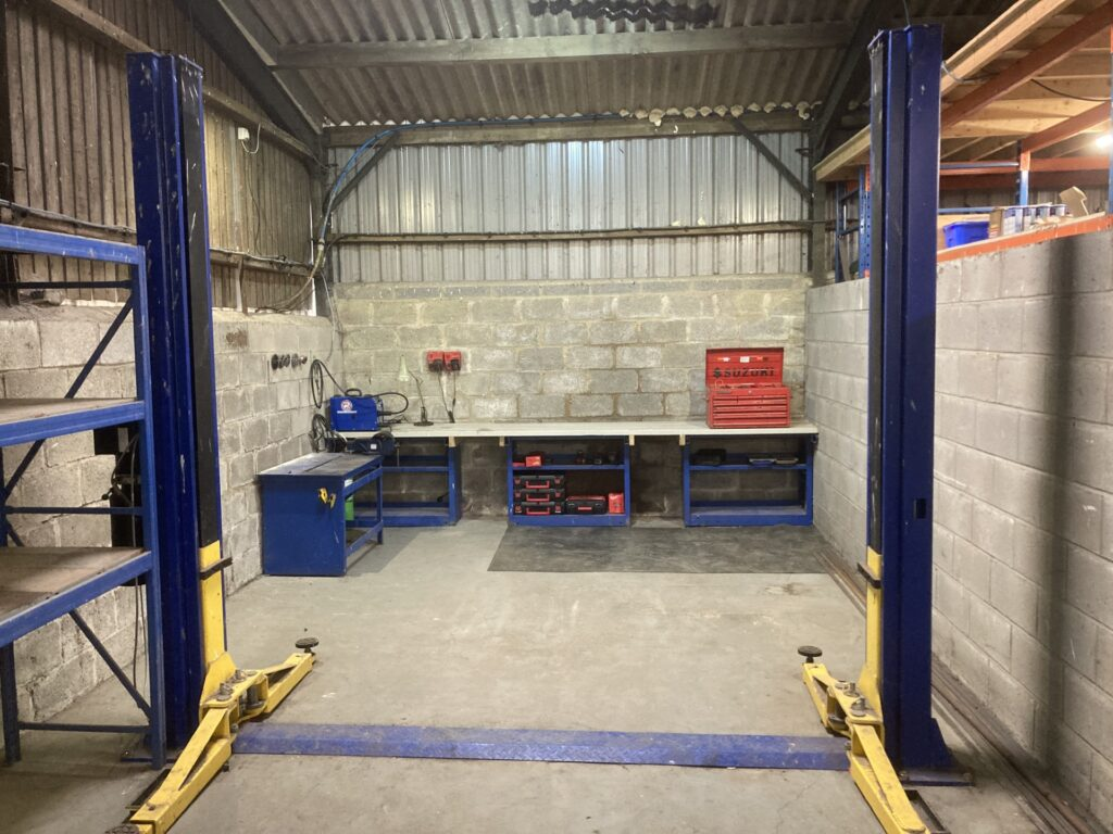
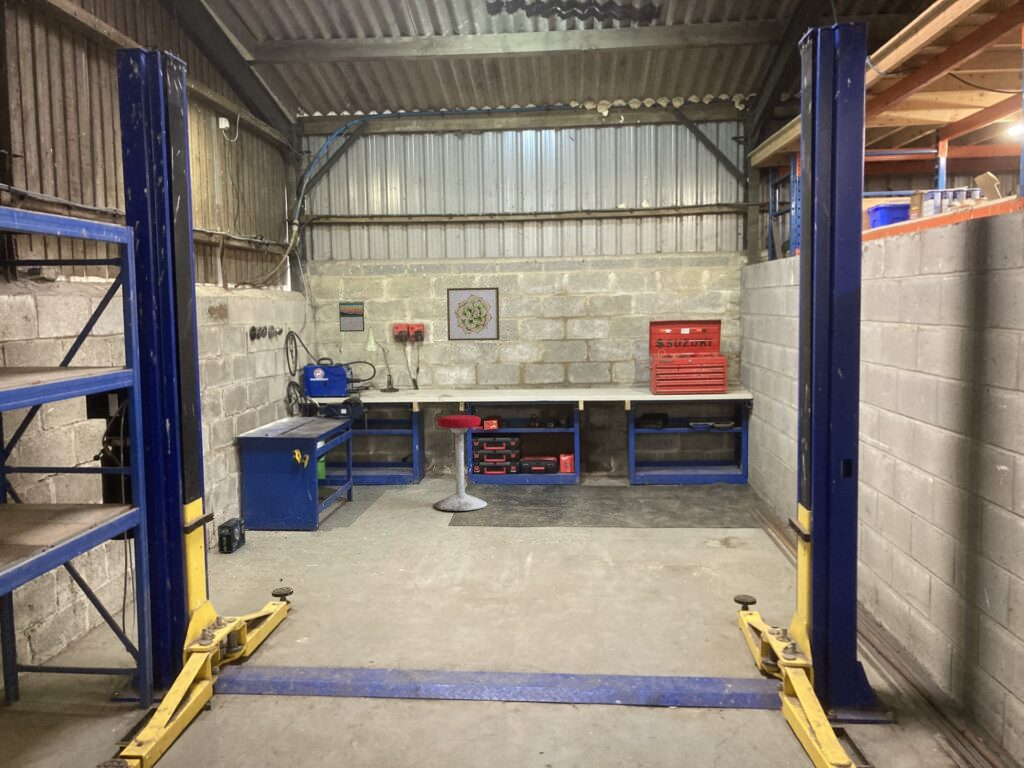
+ box (232, 534)
+ wall art (473, 314)
+ calendar (351, 316)
+ stool (459, 461)
